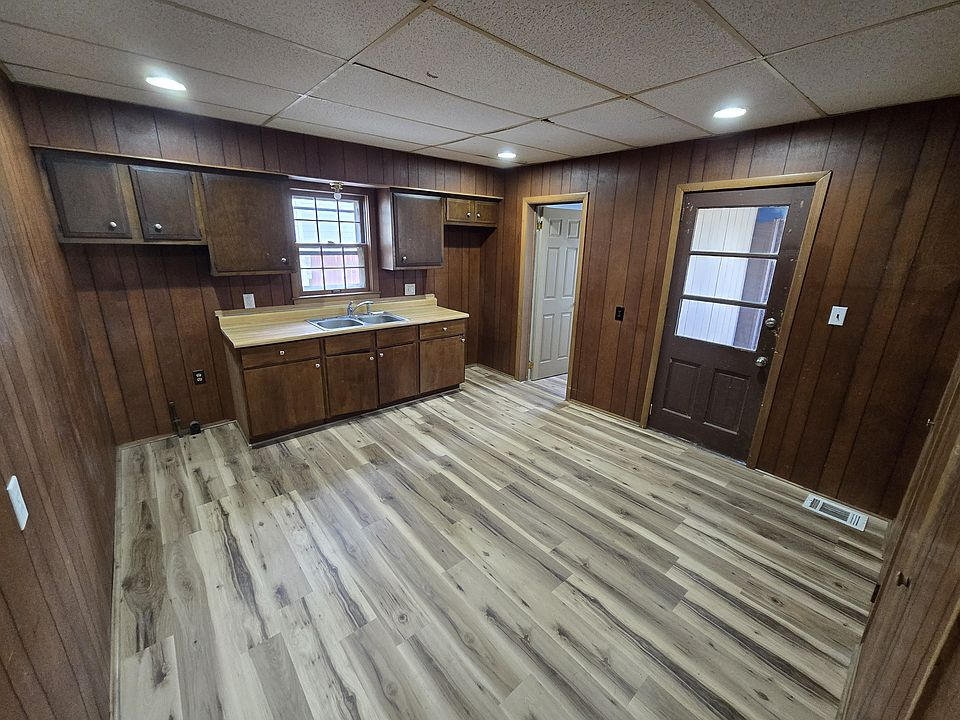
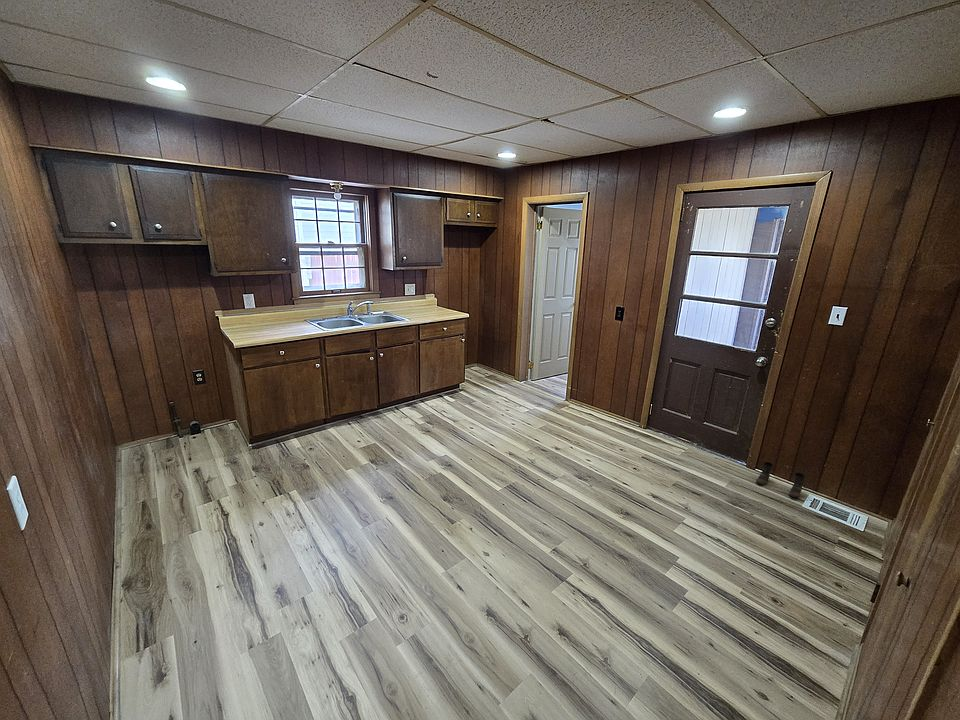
+ boots (769, 476)
